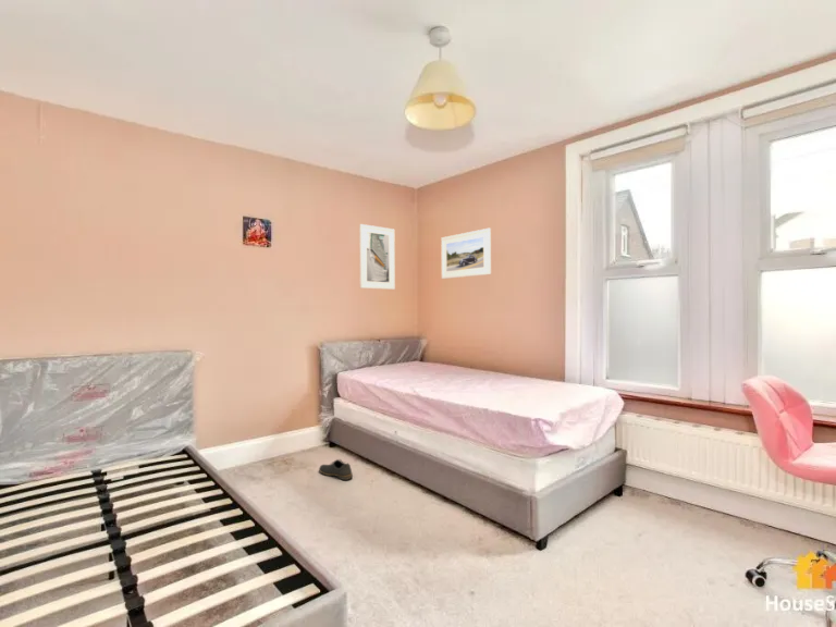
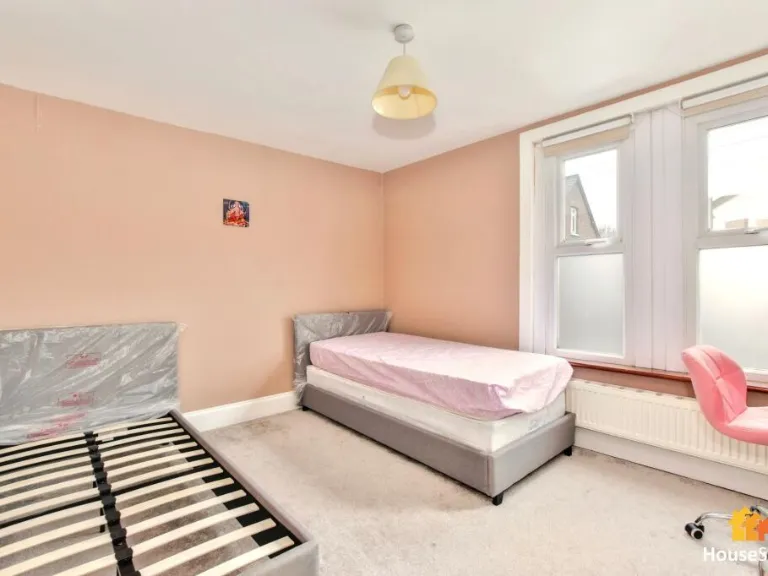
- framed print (464, 255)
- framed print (378, 257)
- shoe (335, 467)
